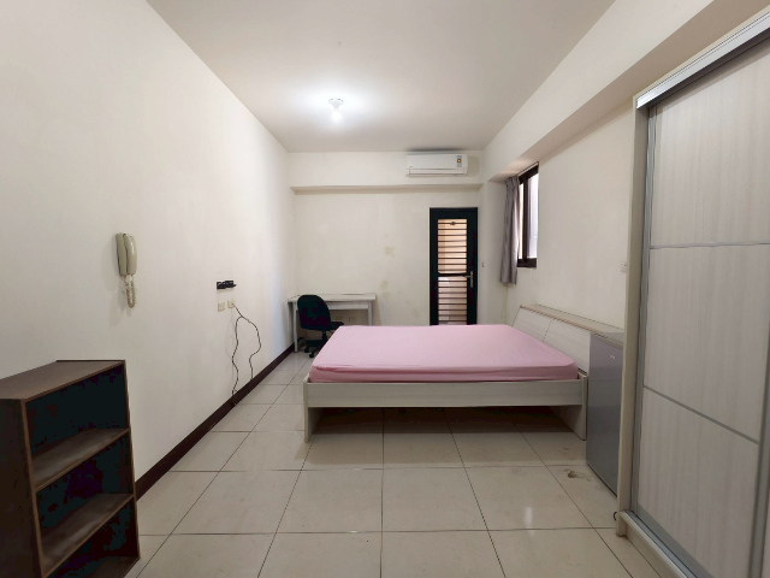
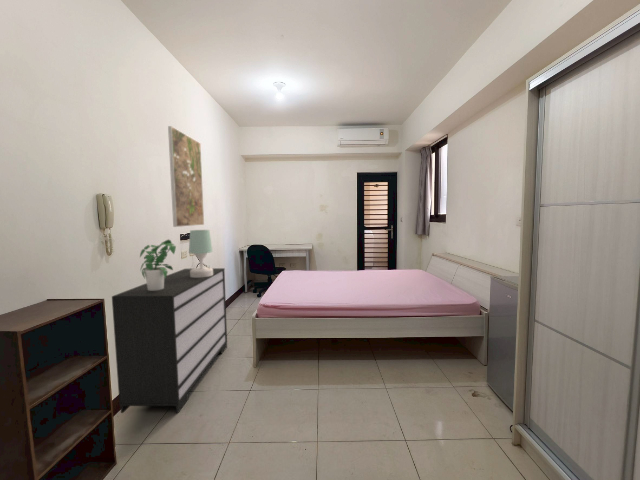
+ potted plant (158, 264)
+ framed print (188, 181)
+ table lamp (200, 252)
+ dresser (182, 327)
